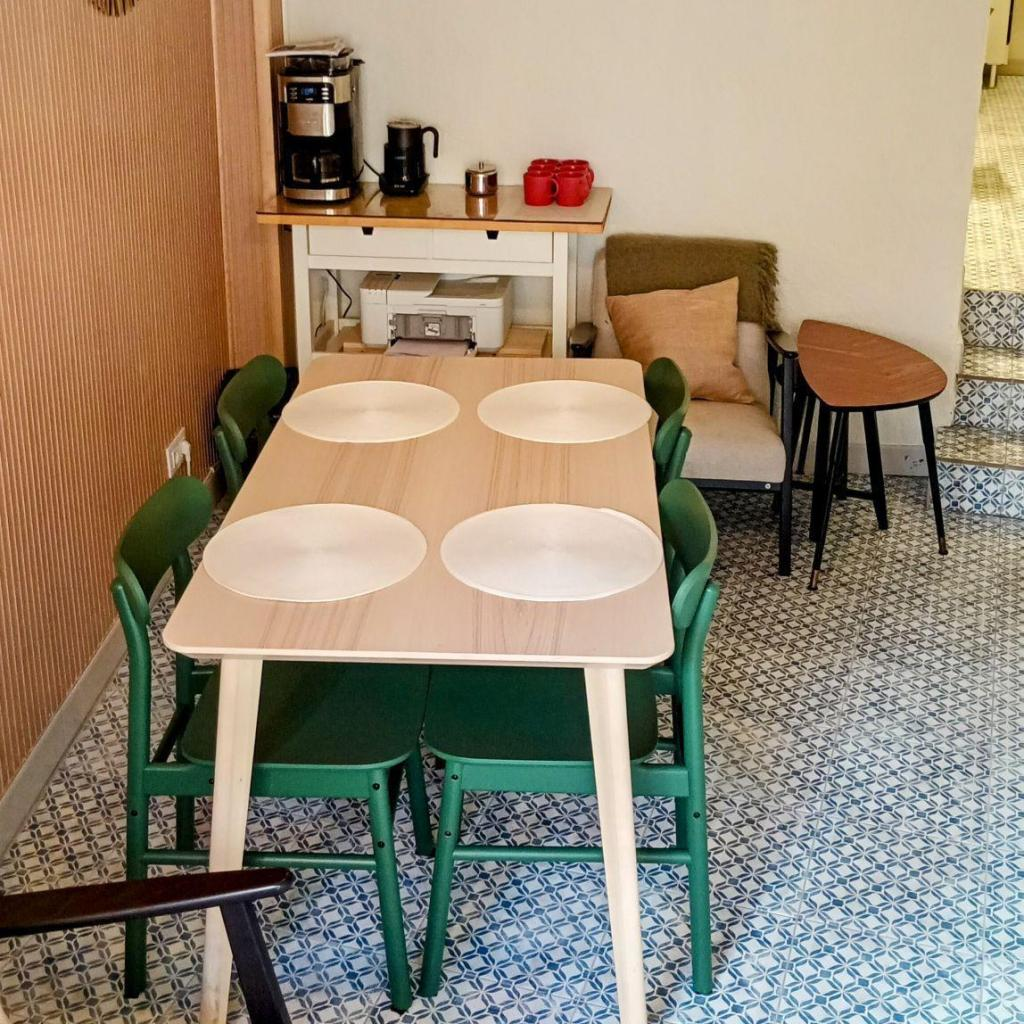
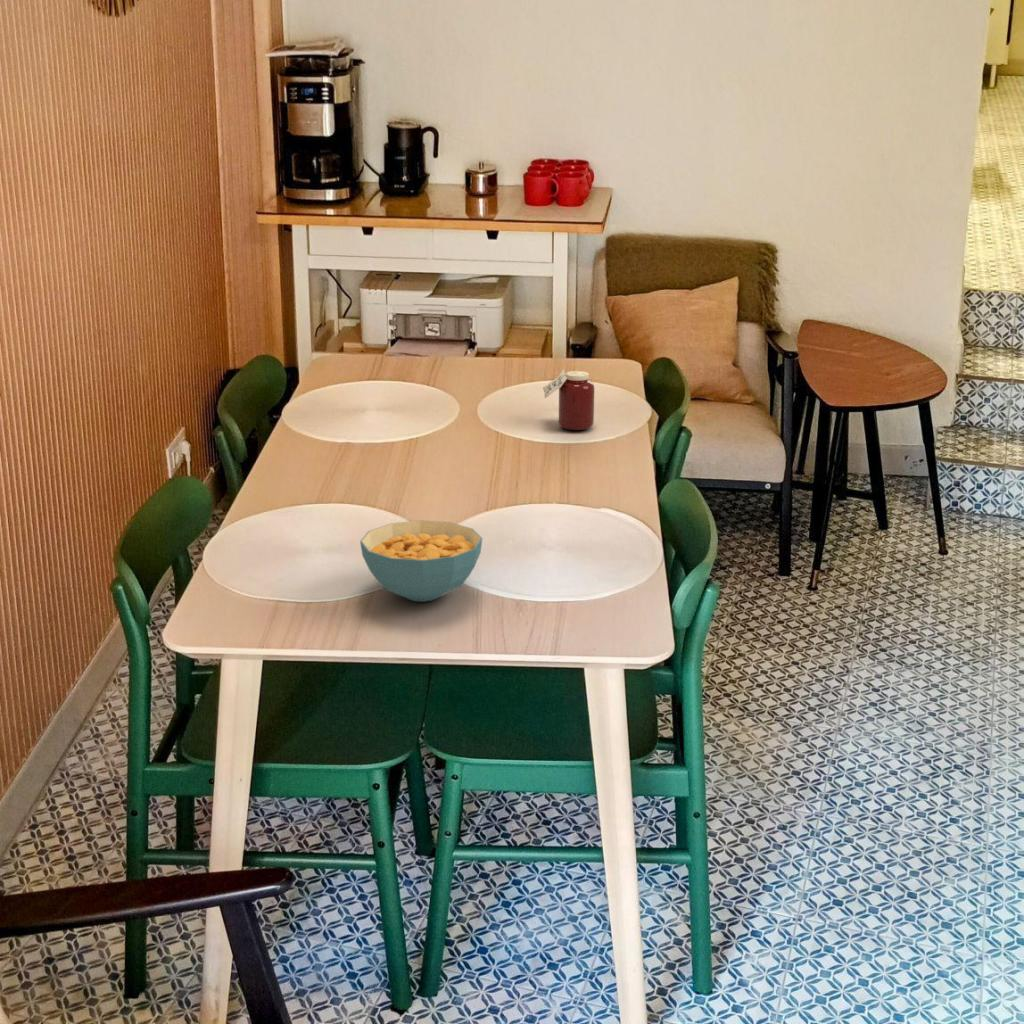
+ cereal bowl (421, 567)
+ jar (568, 399)
